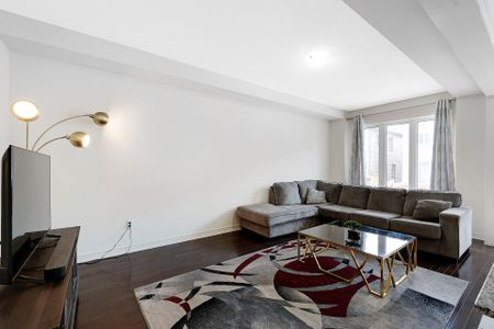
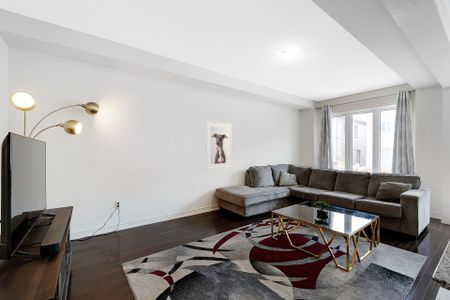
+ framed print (219, 145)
